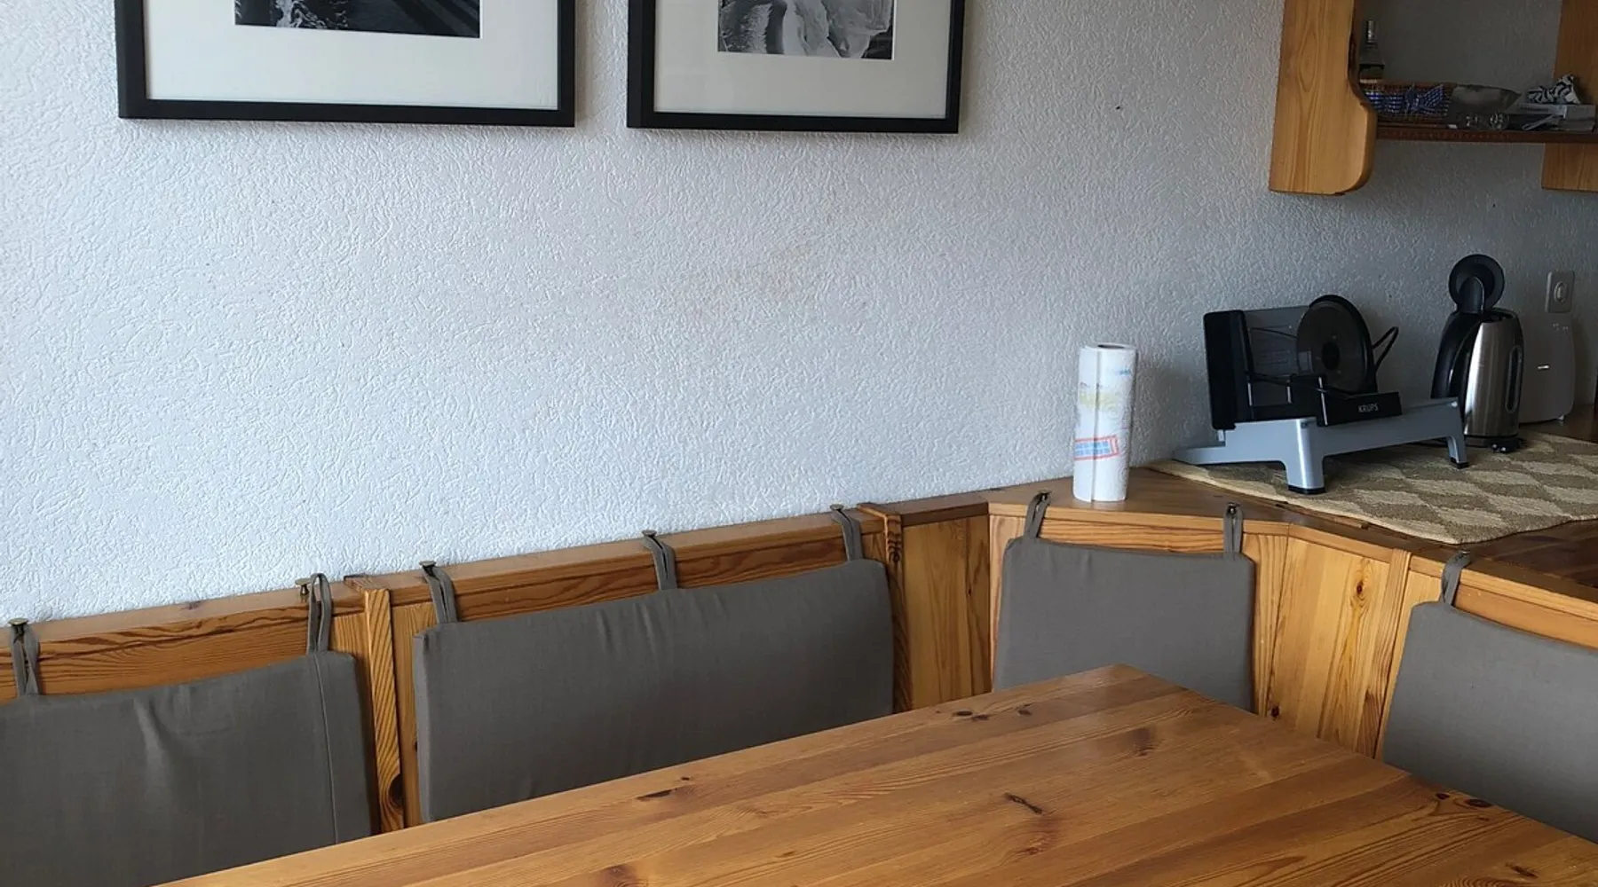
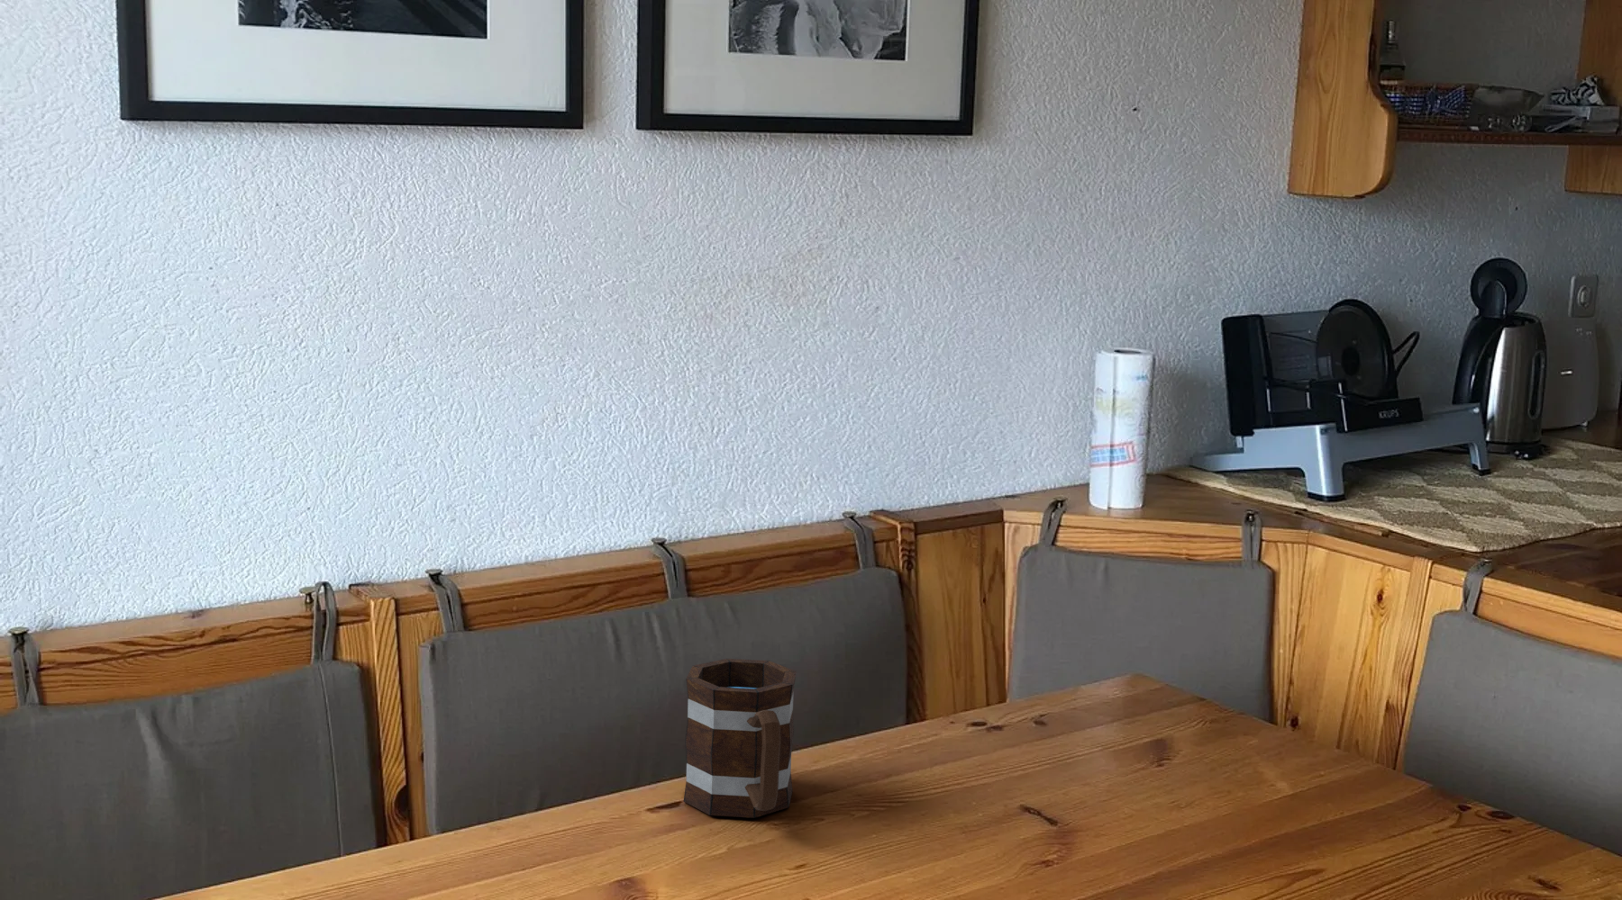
+ mug (747, 745)
